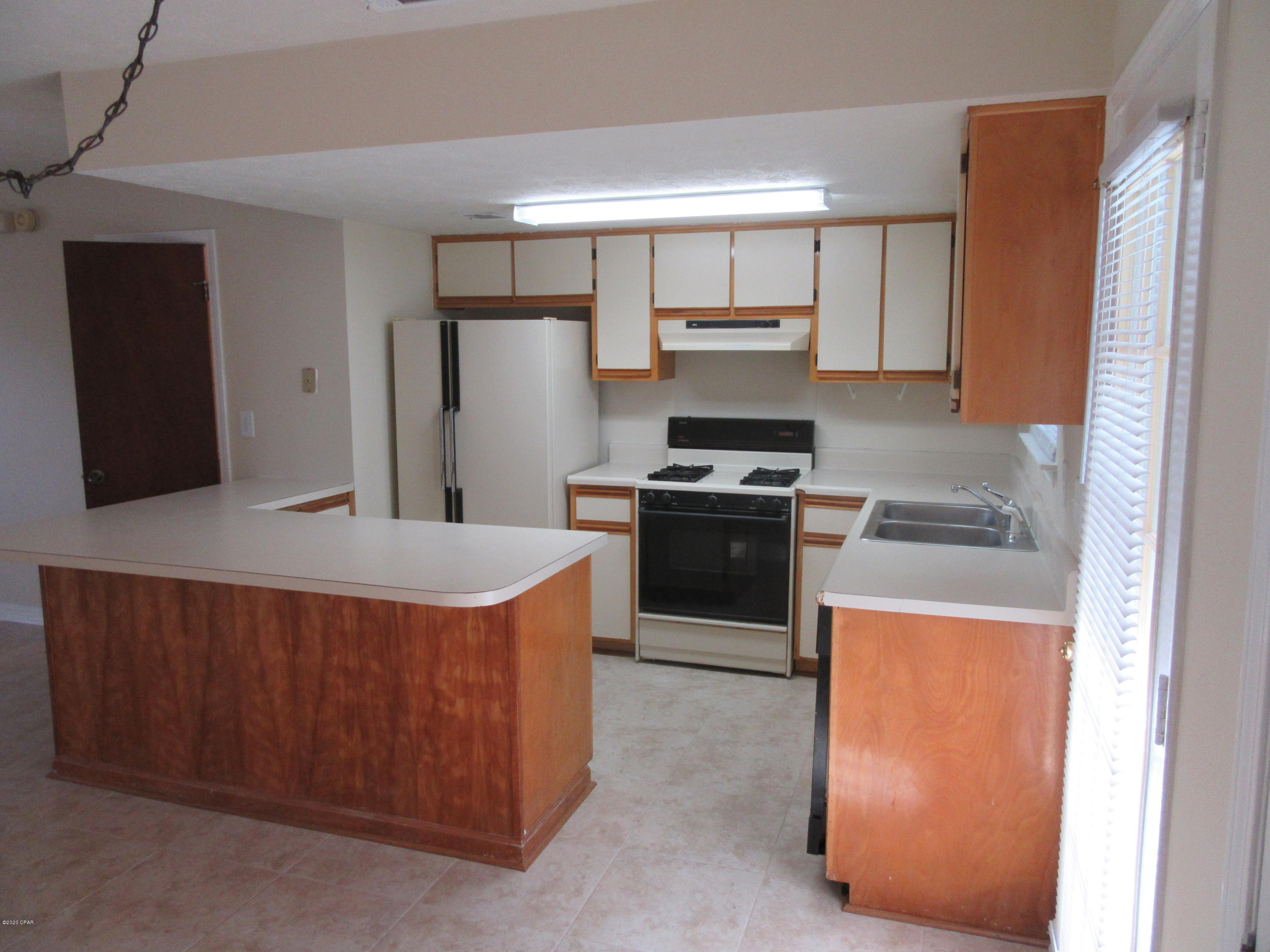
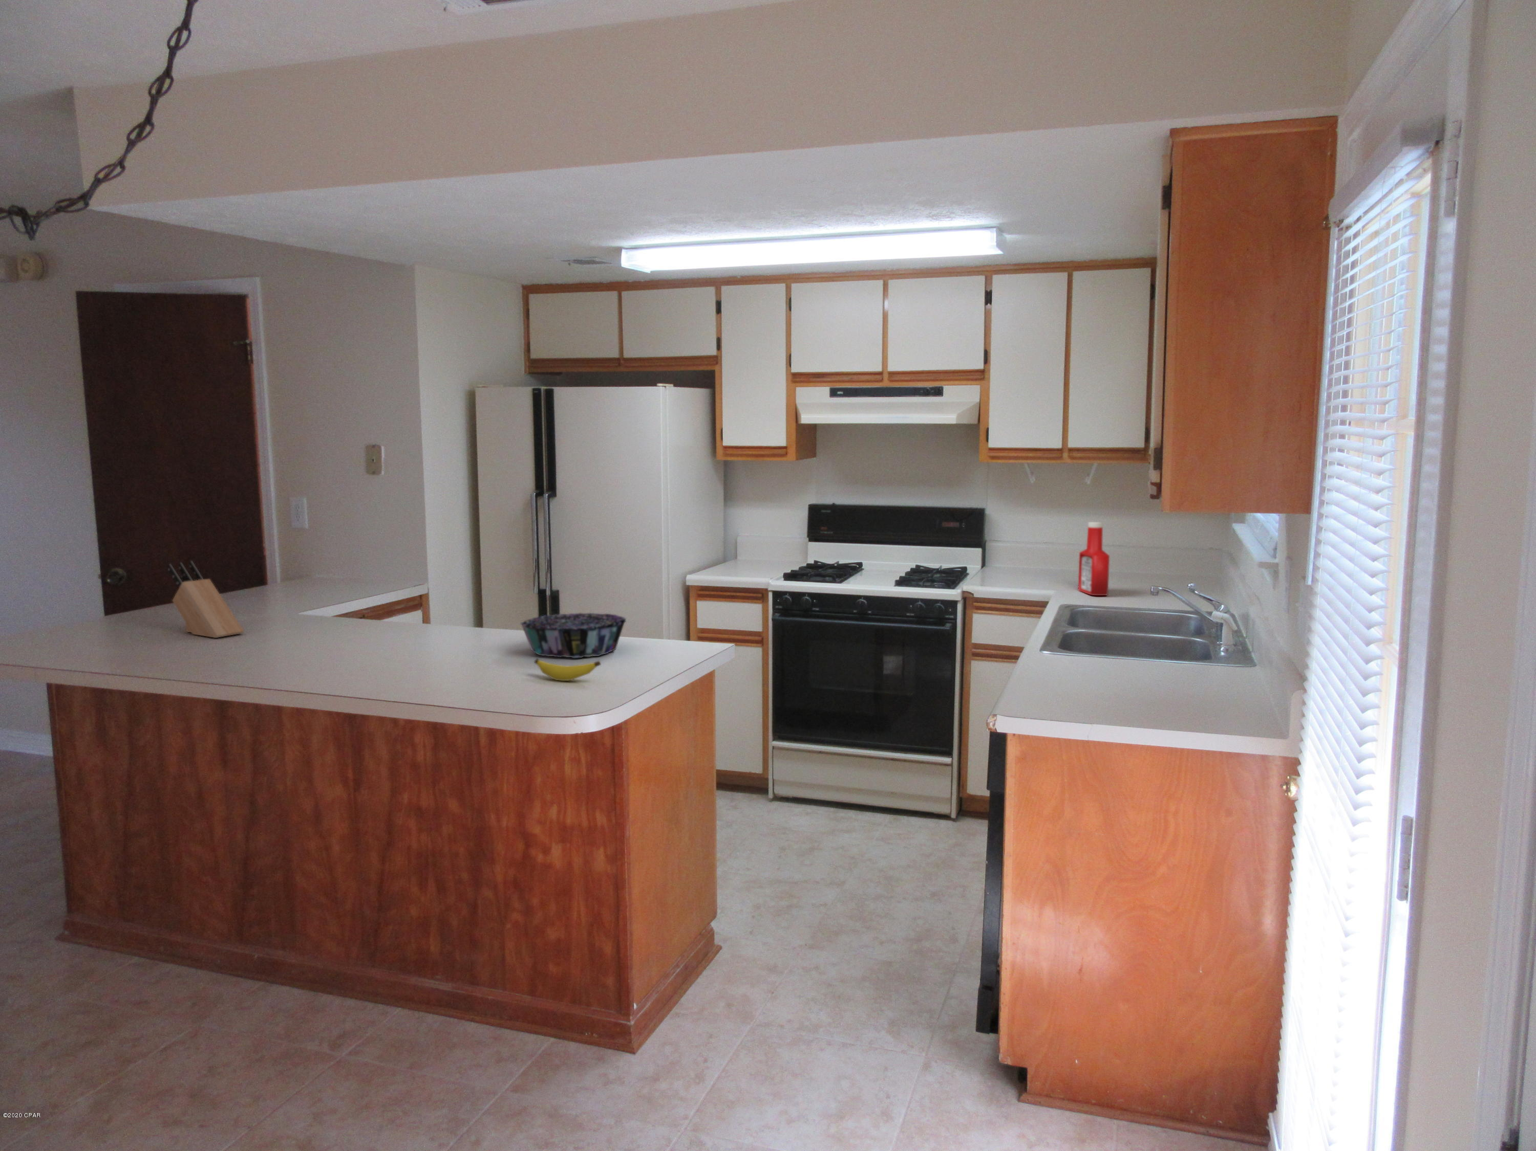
+ knife block (203, 598)
+ banana (564, 669)
+ soap bottle (1093, 557)
+ decorative bowl (574, 636)
